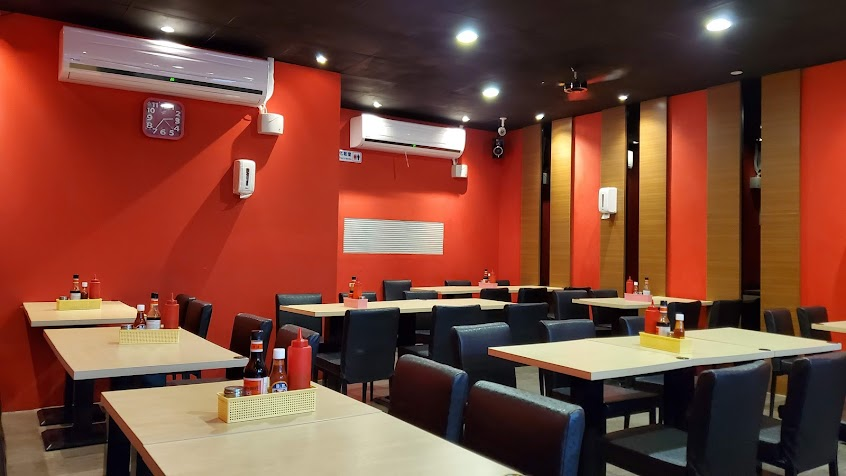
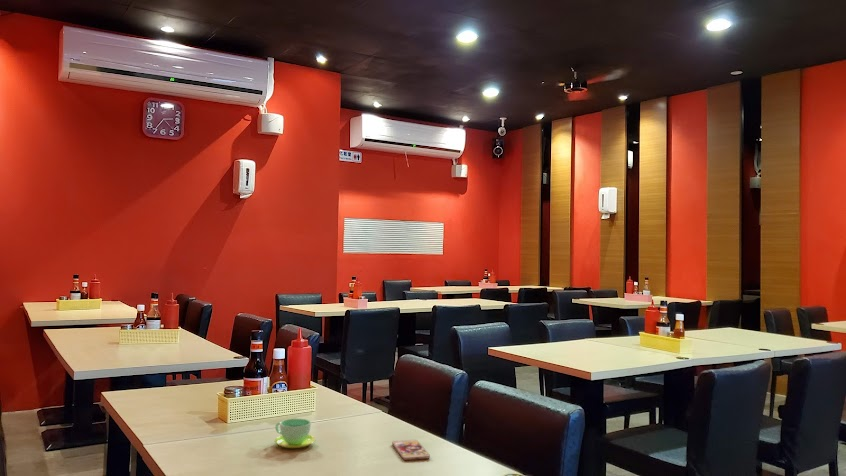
+ cup (294, 433)
+ smartphone (410, 449)
